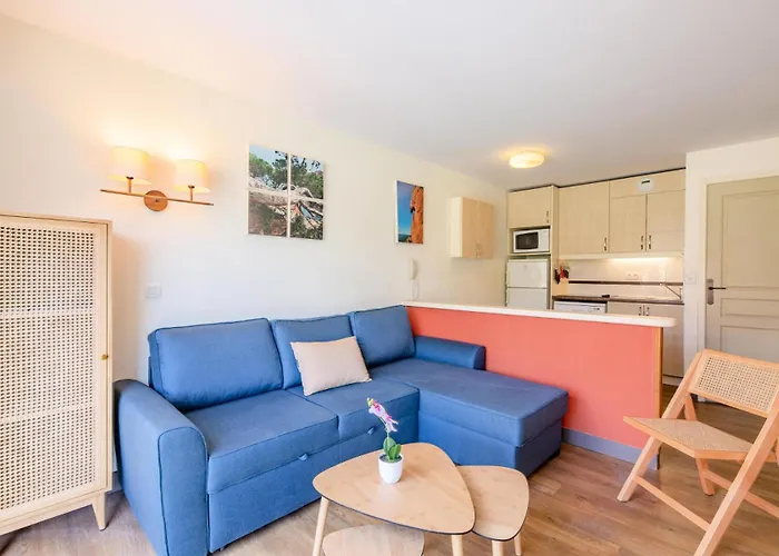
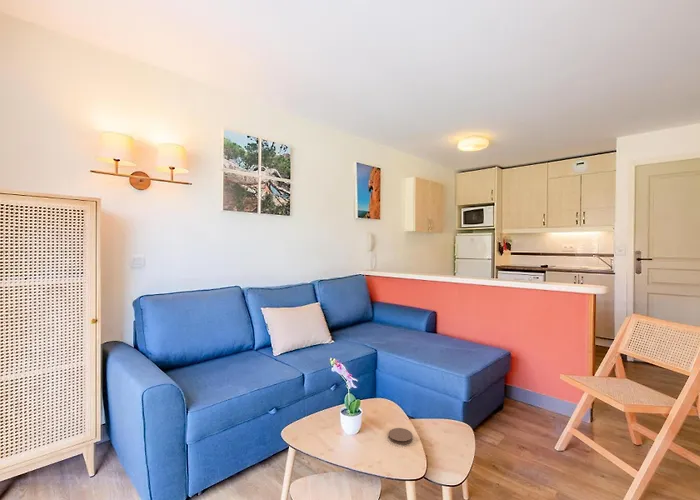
+ coaster (400, 435)
